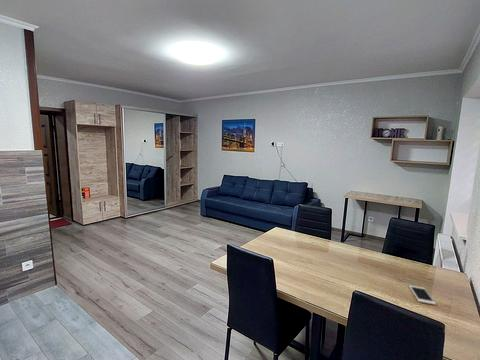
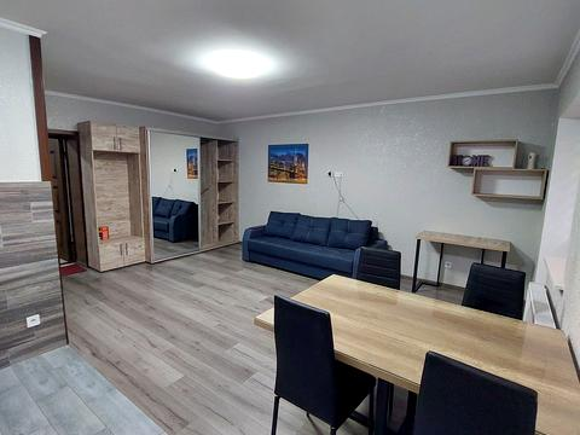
- cell phone (421, 294)
